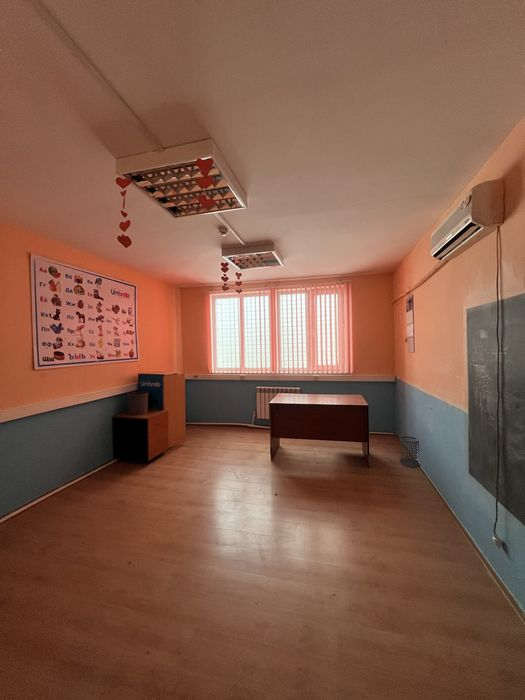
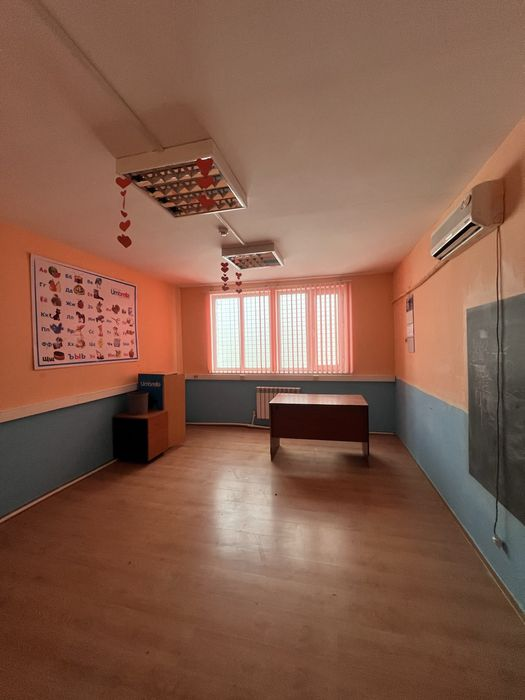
- wastebasket (409, 451)
